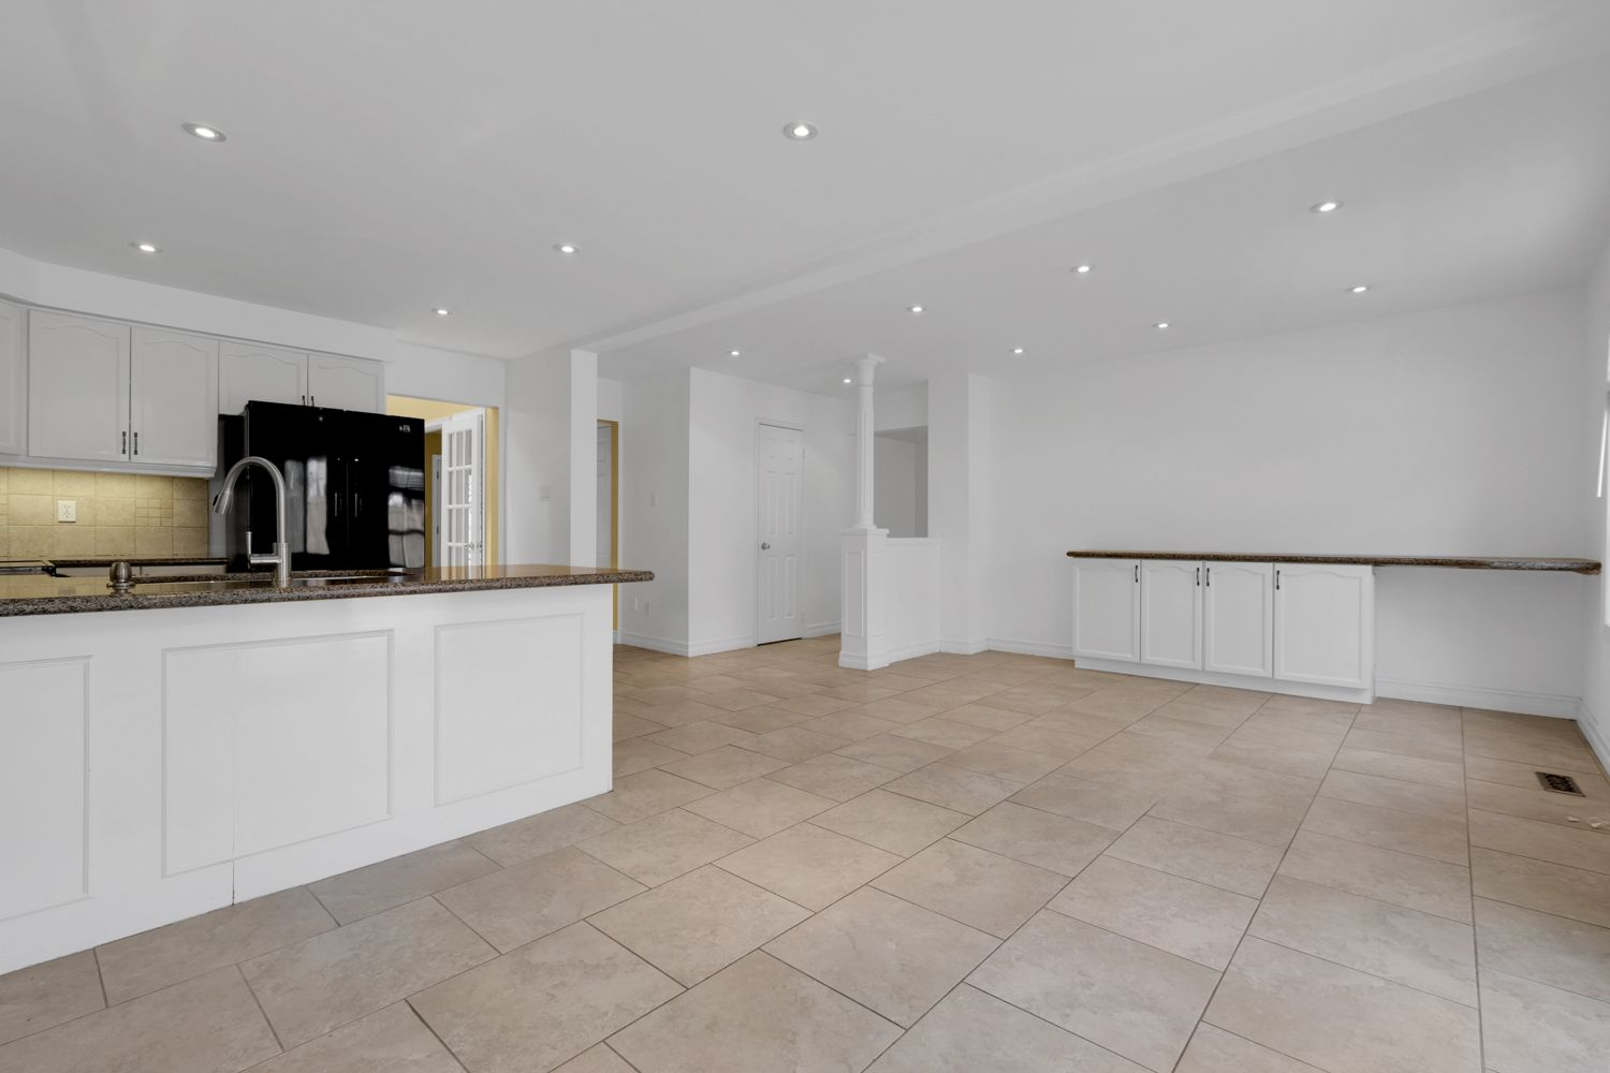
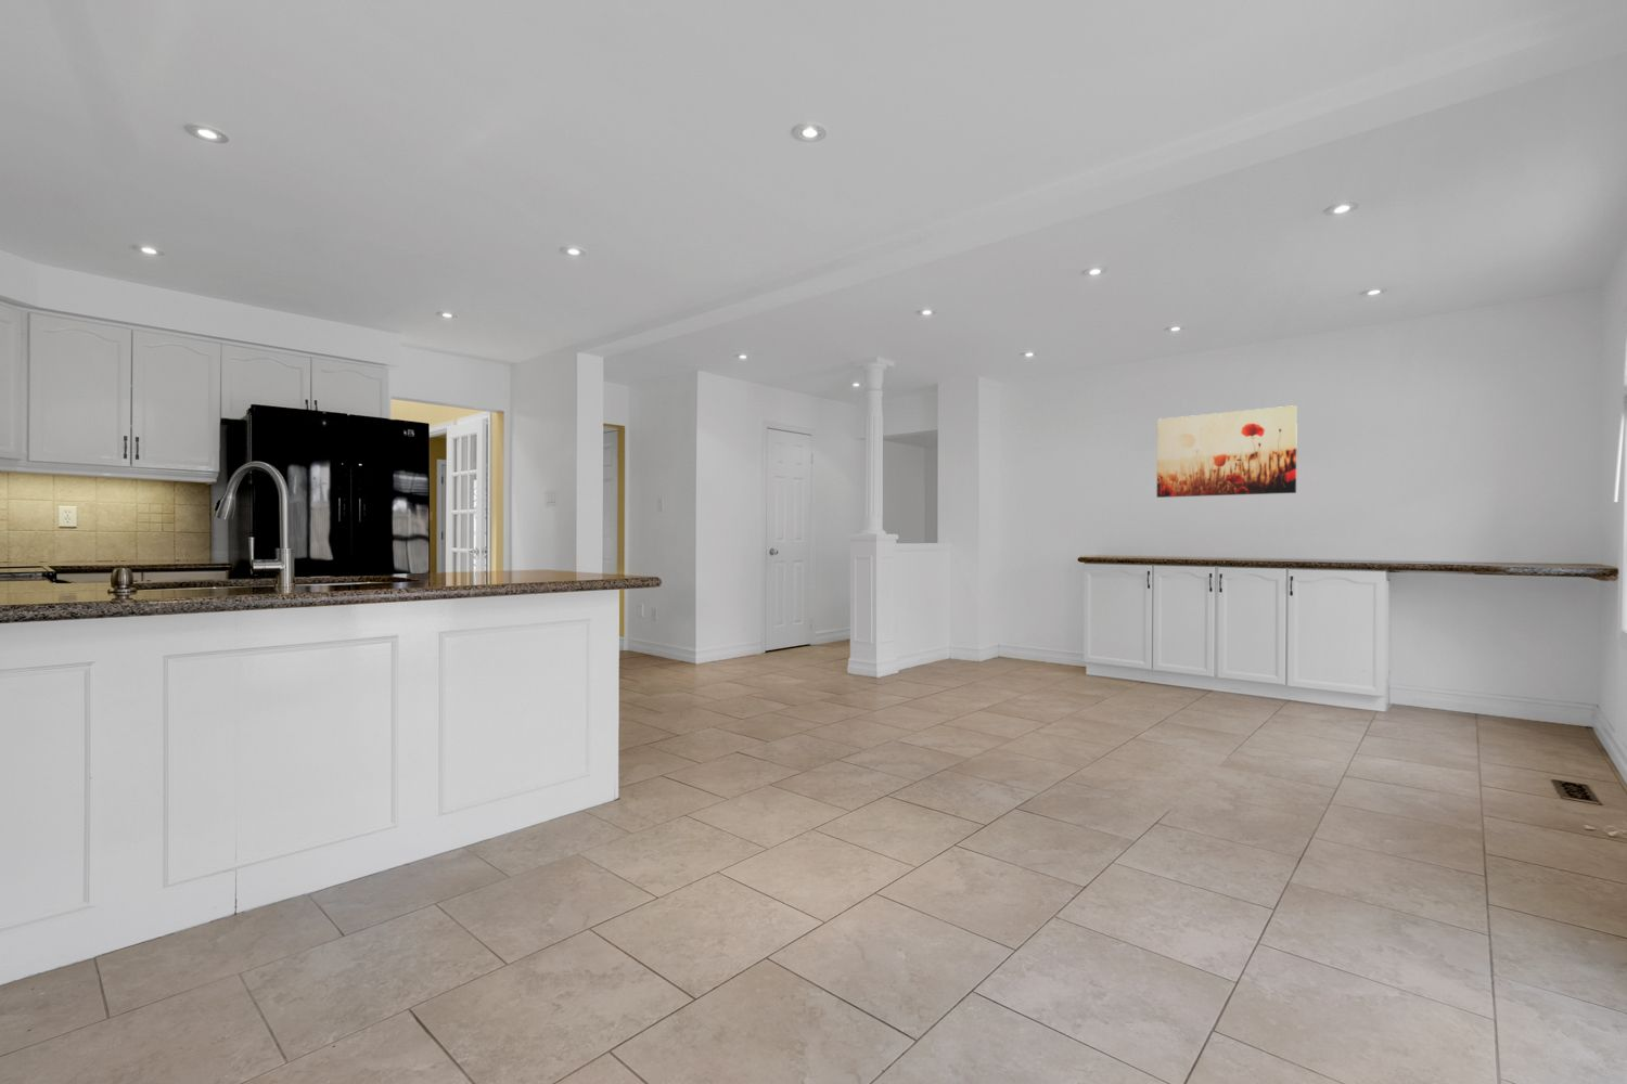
+ wall art (1223, 454)
